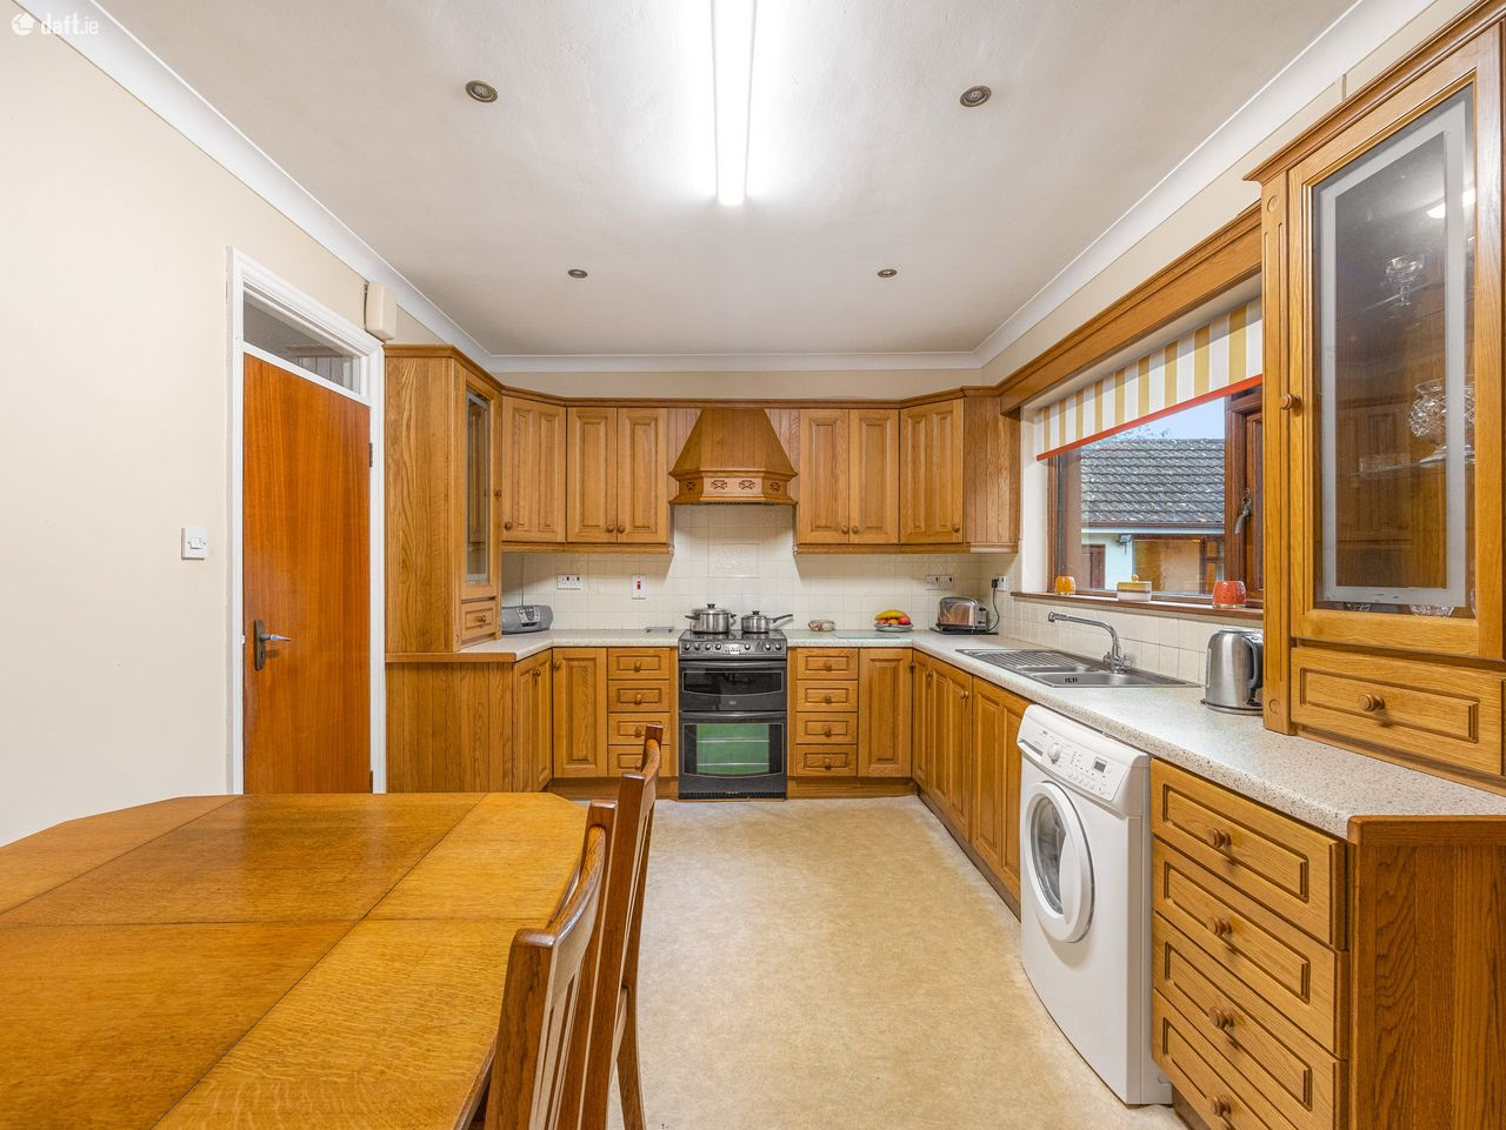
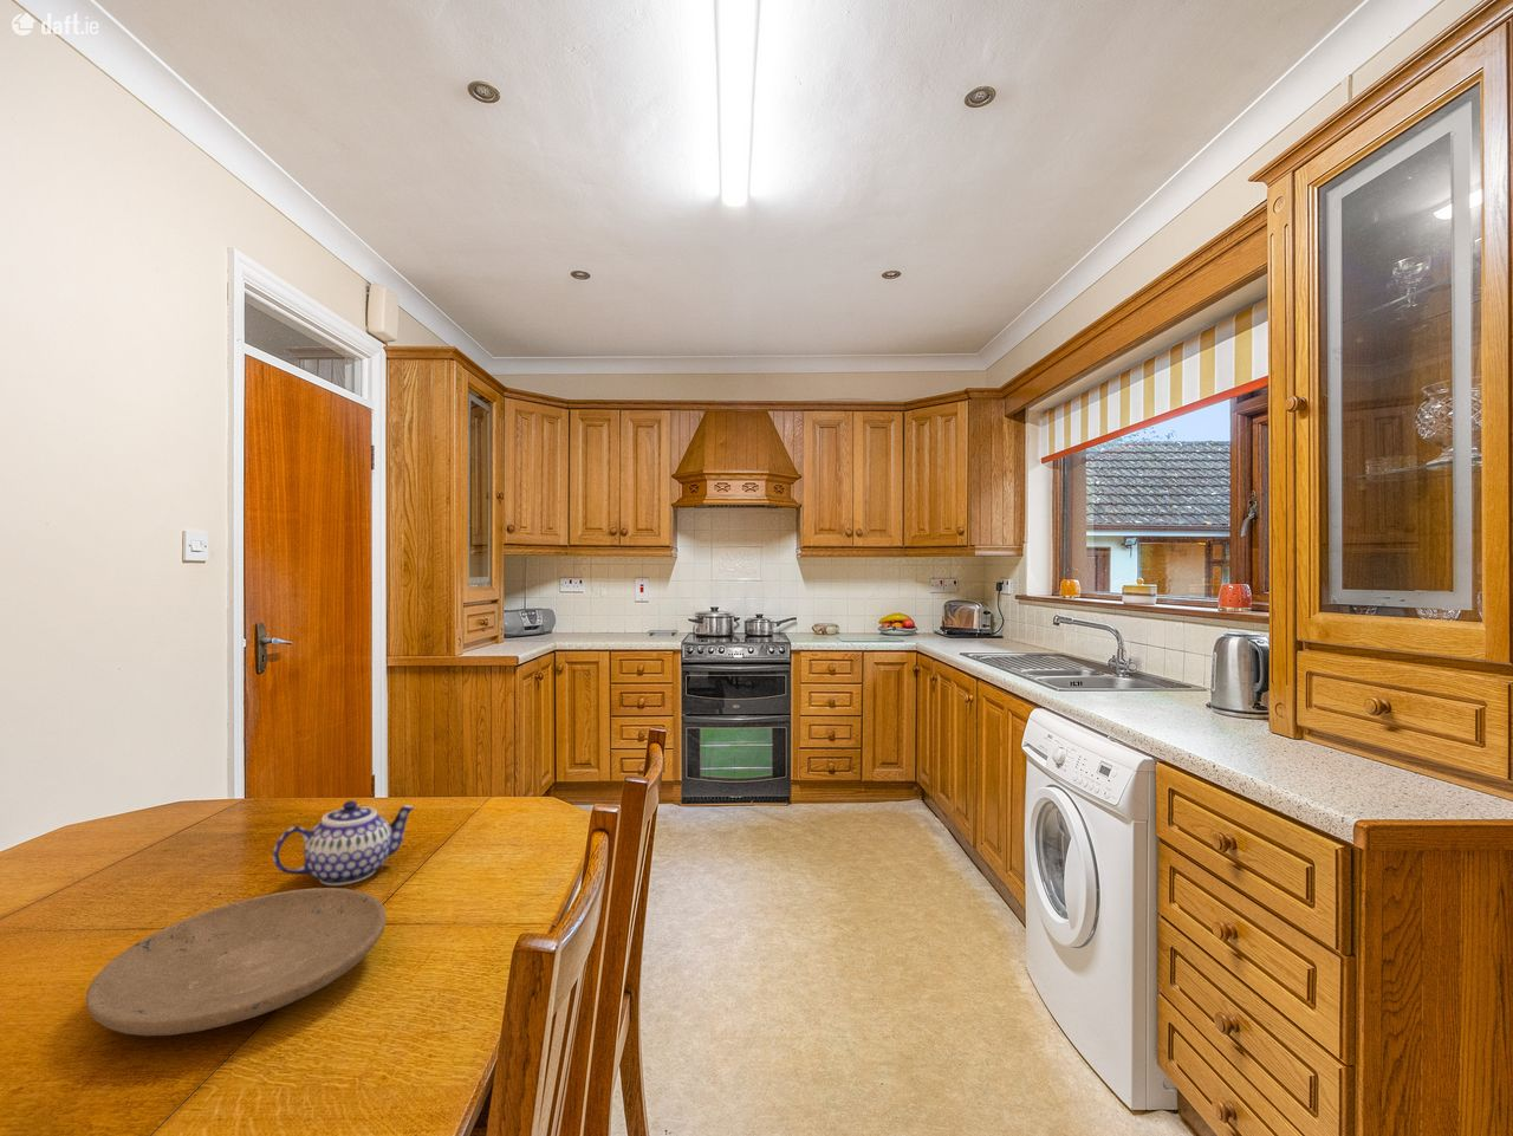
+ plate (252, 961)
+ teapot (347, 836)
